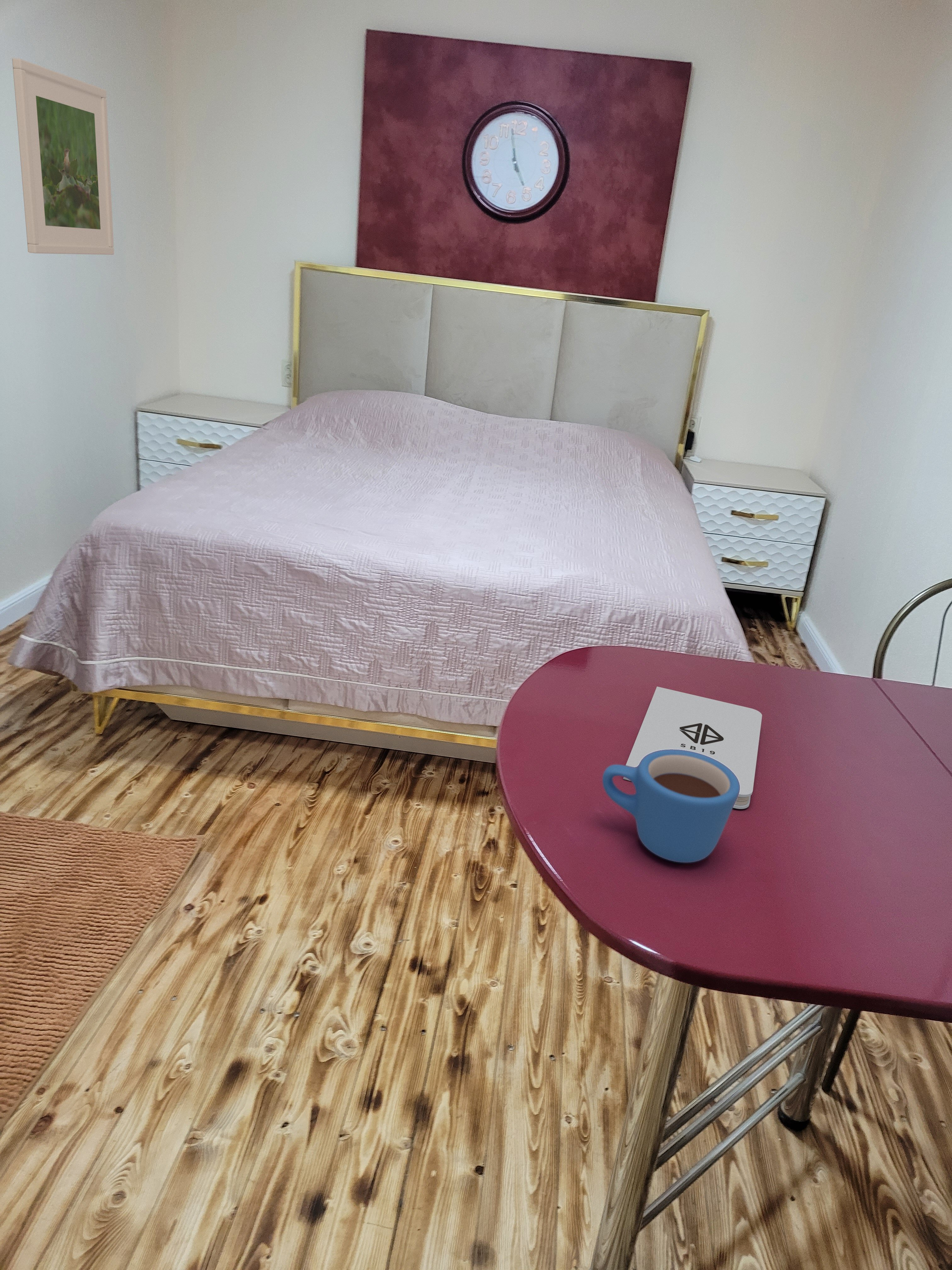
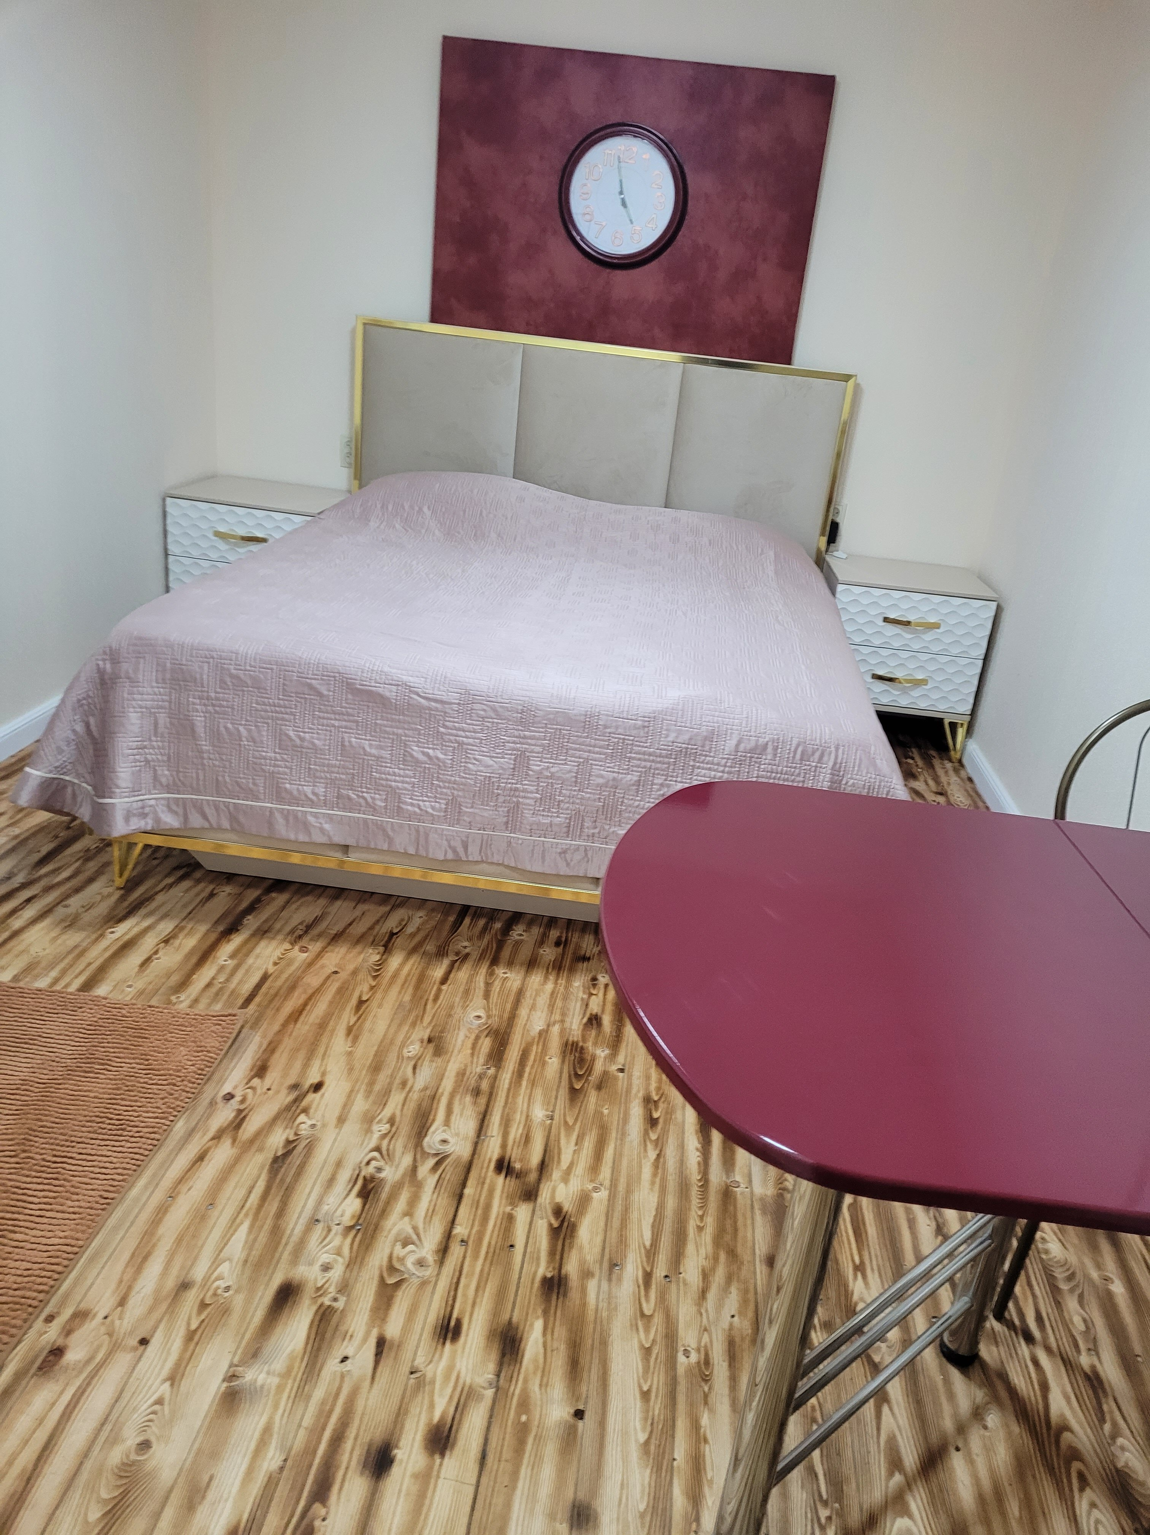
- notepad (698, 742)
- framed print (69, 167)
- mug (665, 805)
